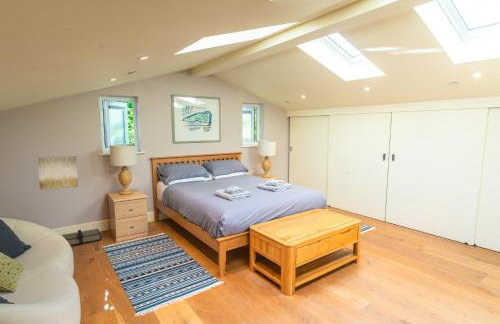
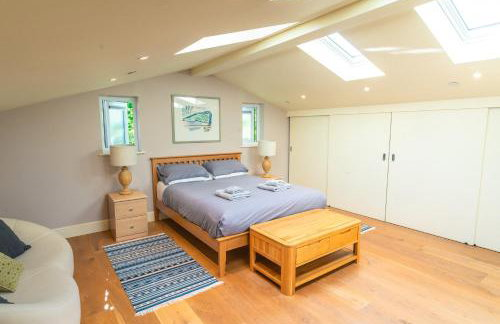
- tool roll (79, 234)
- wall art (58, 172)
